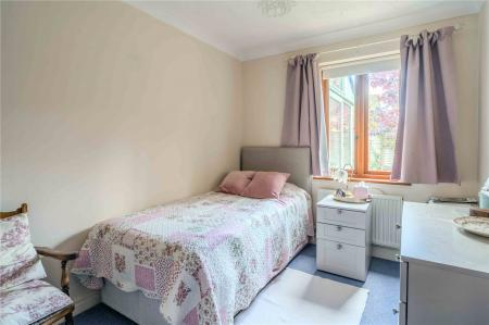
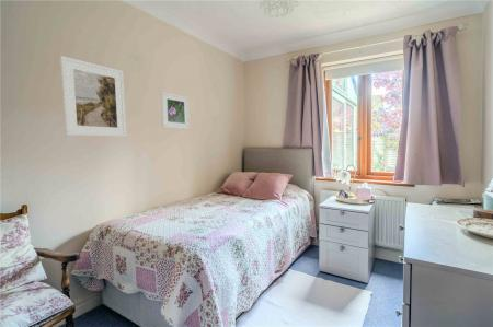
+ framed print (175, 112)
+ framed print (96, 100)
